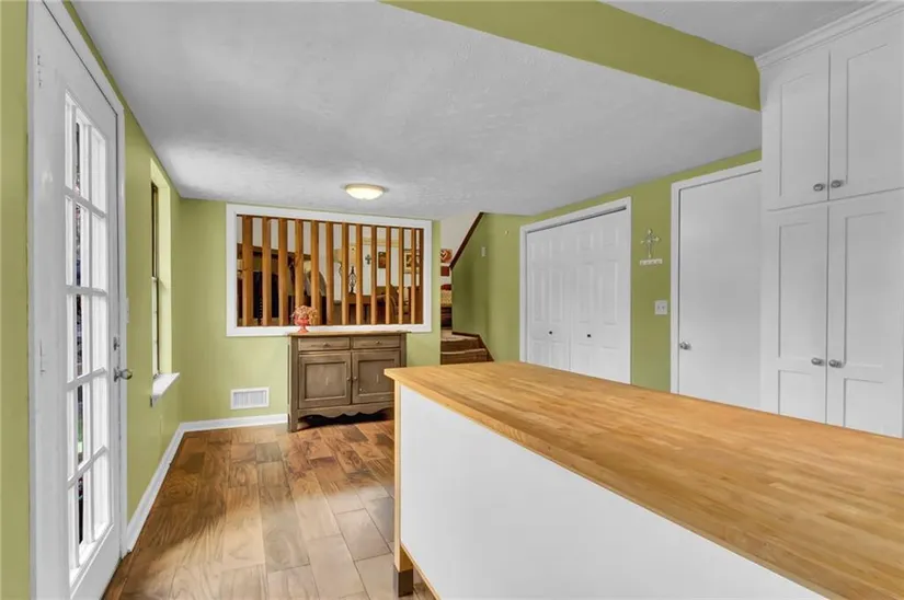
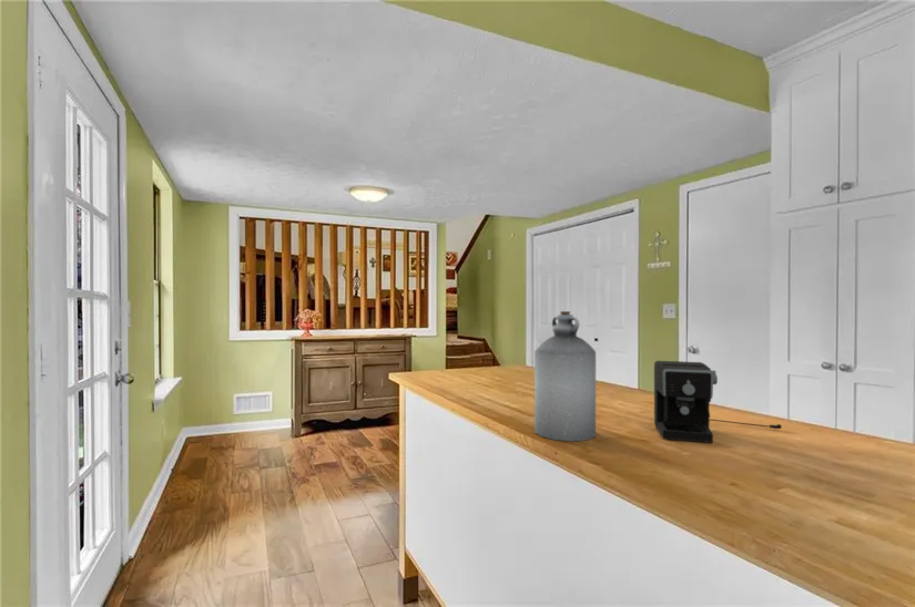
+ coffee maker (711, 398)
+ bottle (565, 371)
